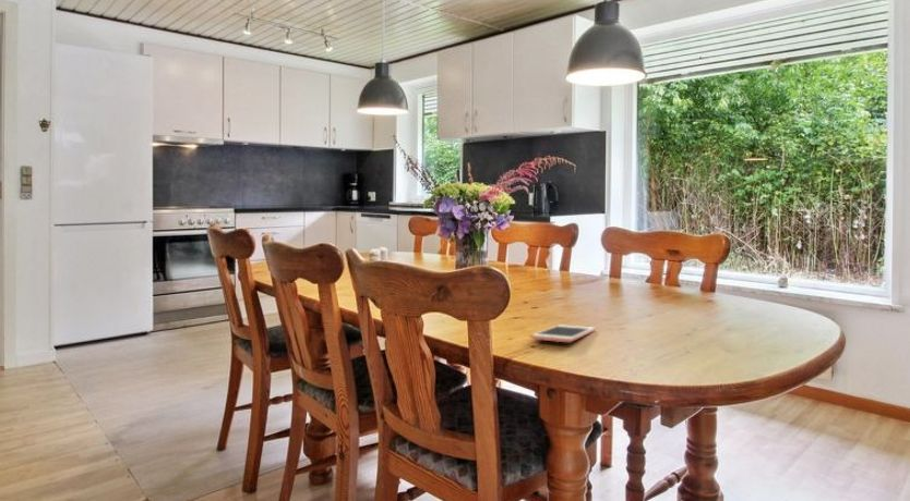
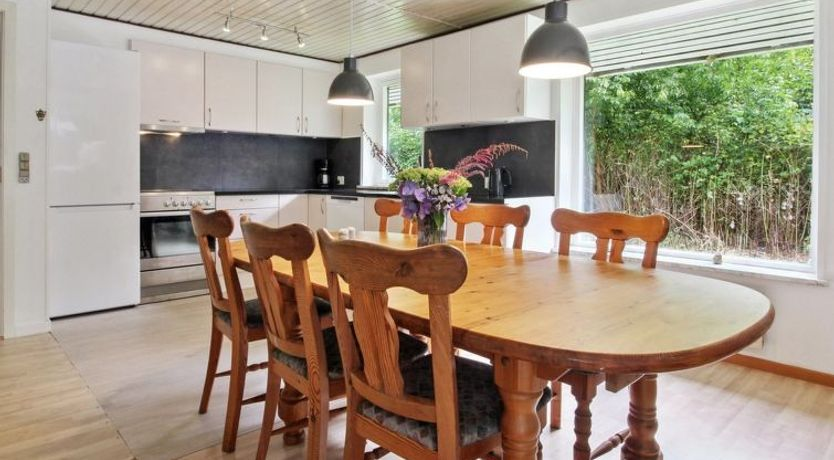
- cell phone (564, 332)
